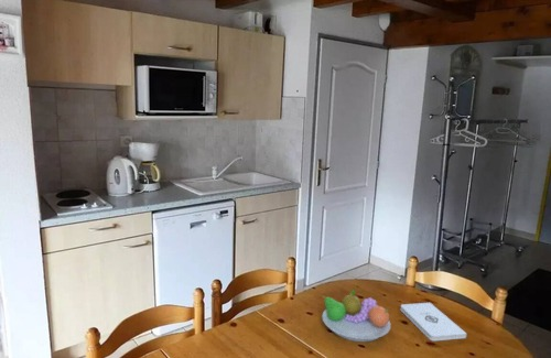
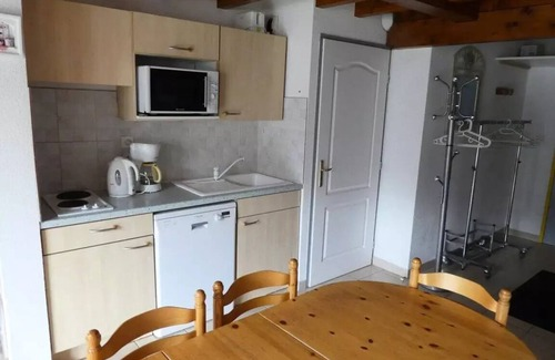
- fruit bowl (354, 312)
- notepad (430, 319)
